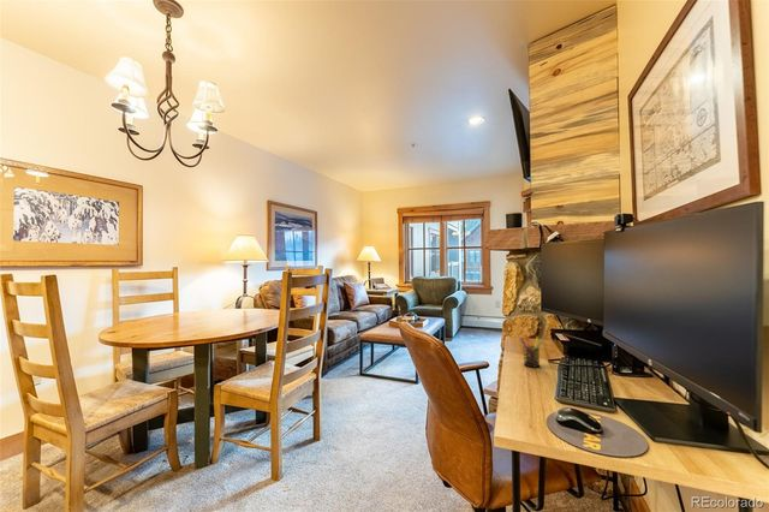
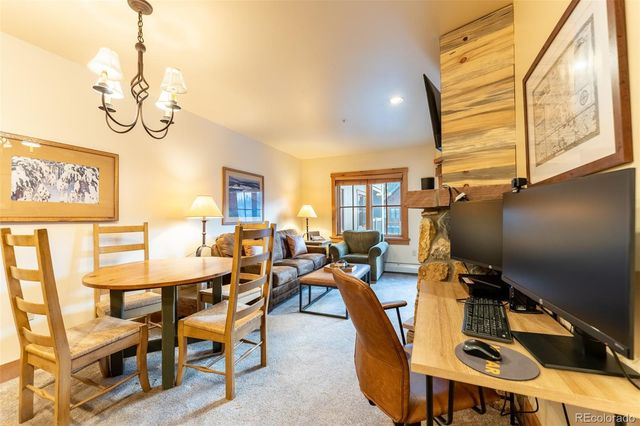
- pen holder (532, 350)
